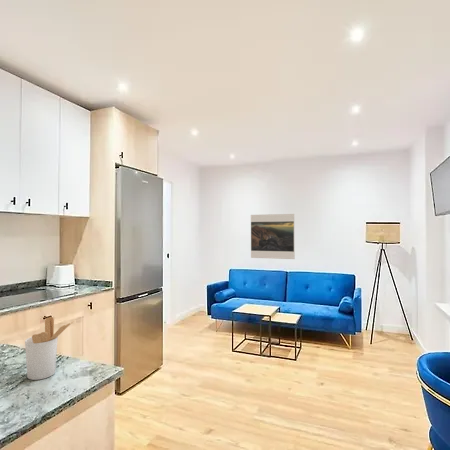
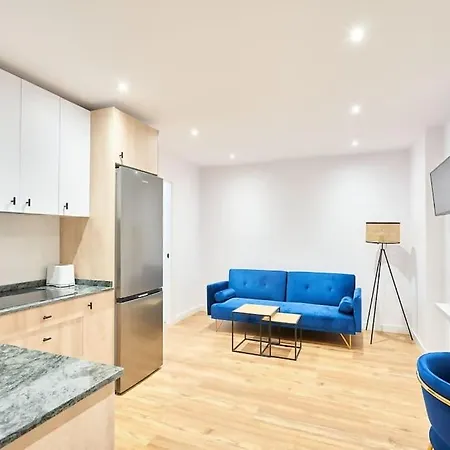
- utensil holder (49, 347)
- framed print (272, 236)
